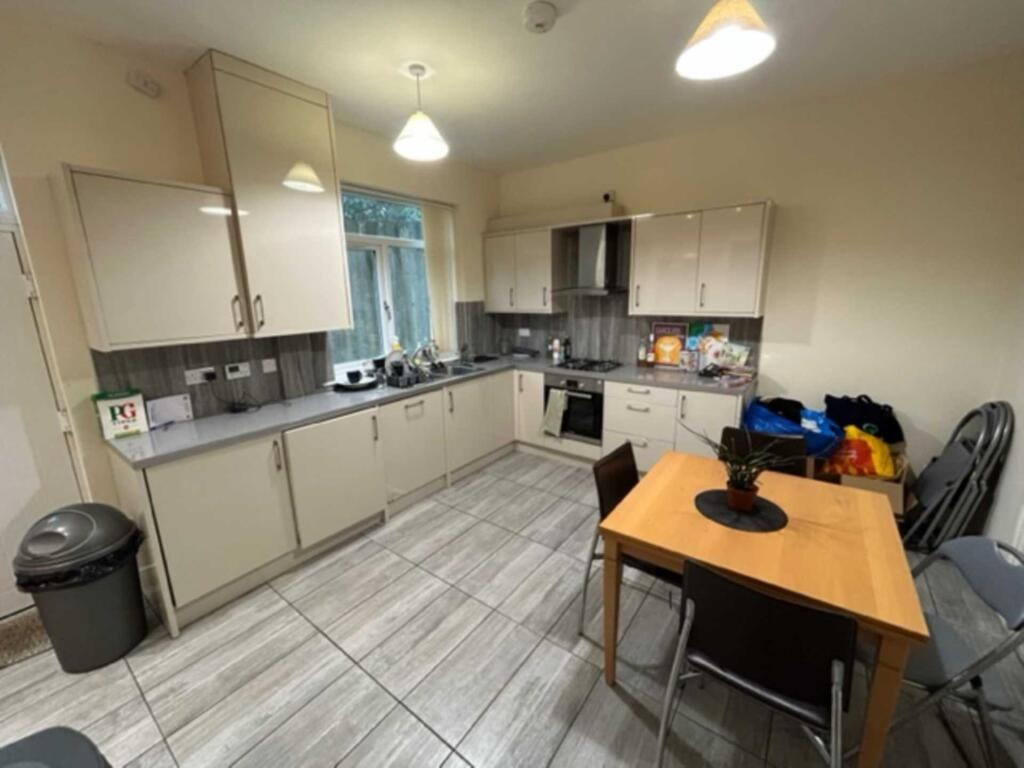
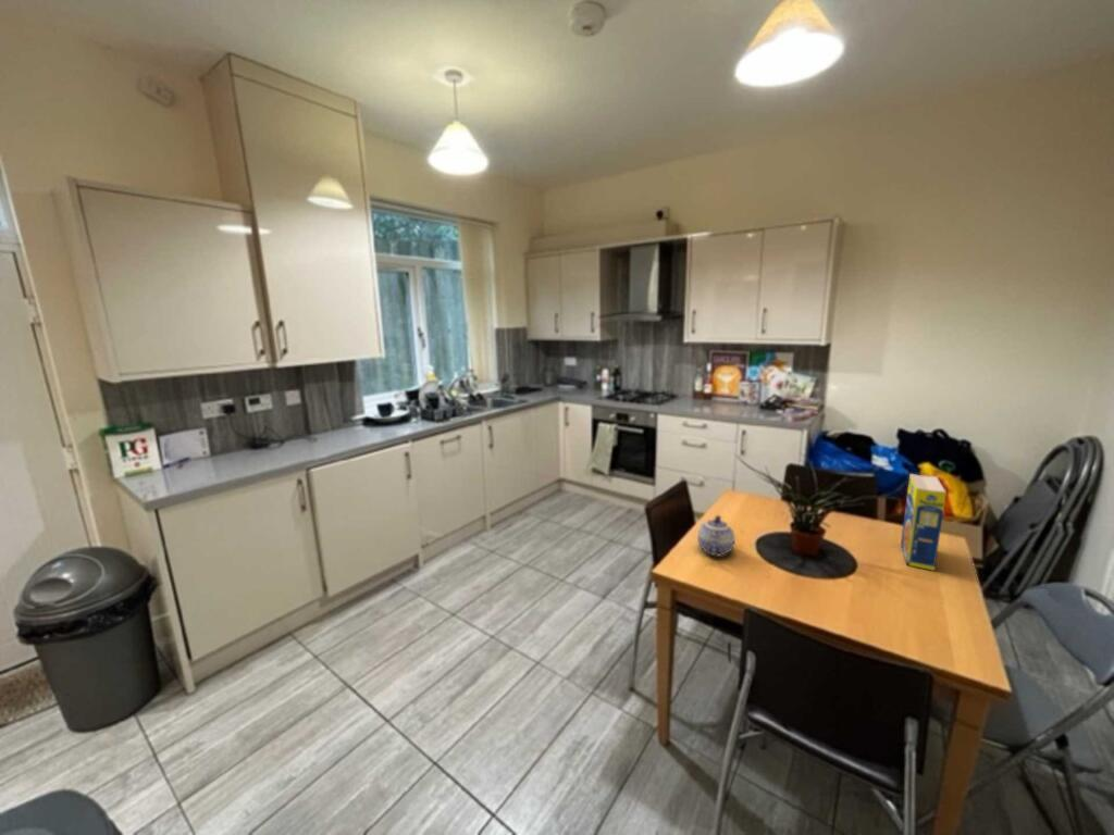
+ teapot (716, 534)
+ legume (921, 520)
